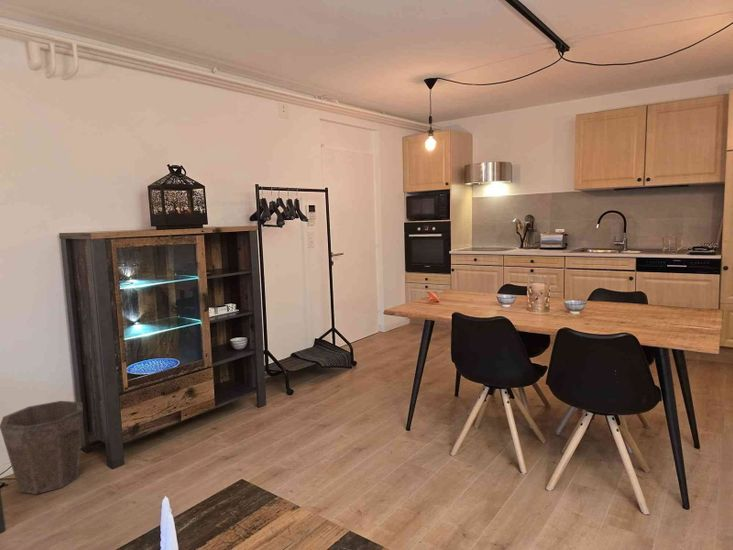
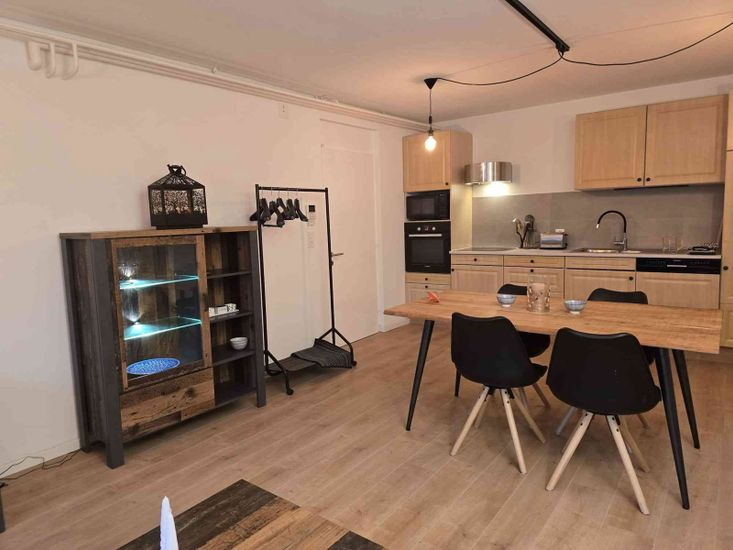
- waste bin (46, 446)
